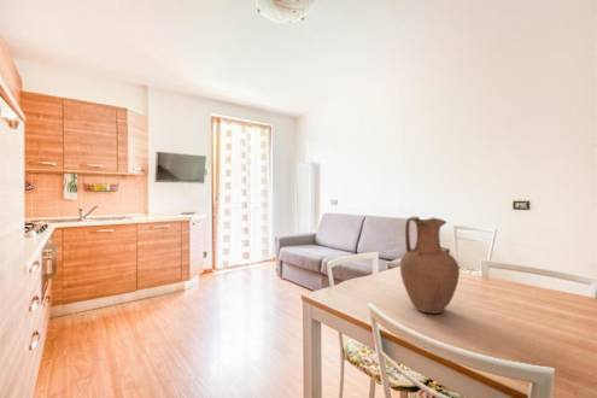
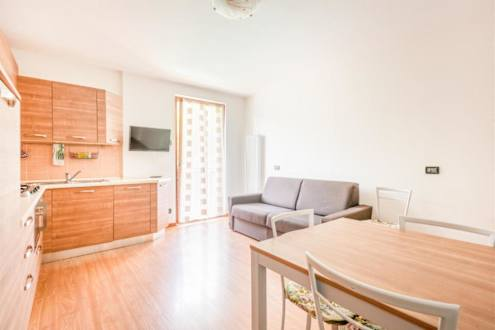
- vase (428, 262)
